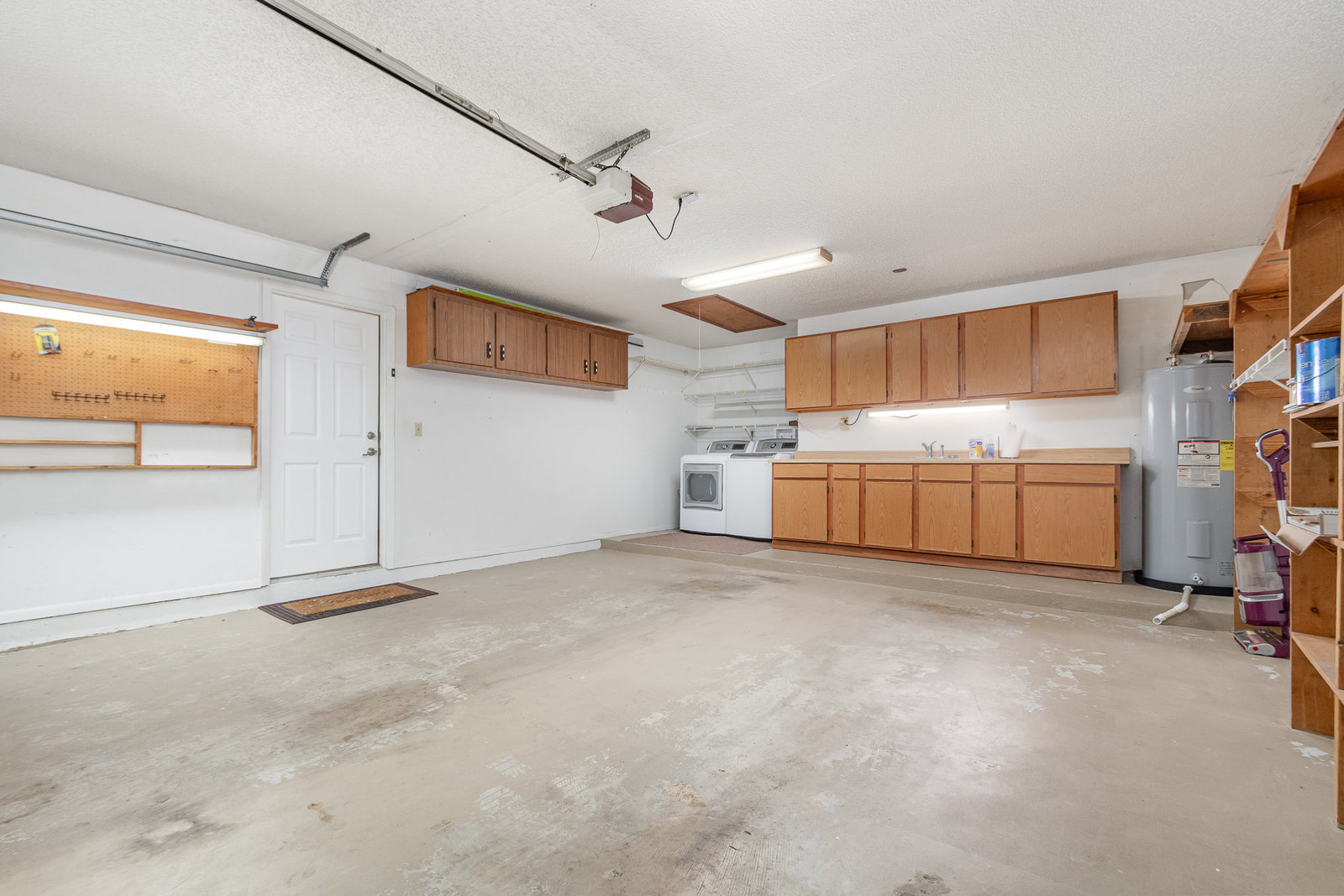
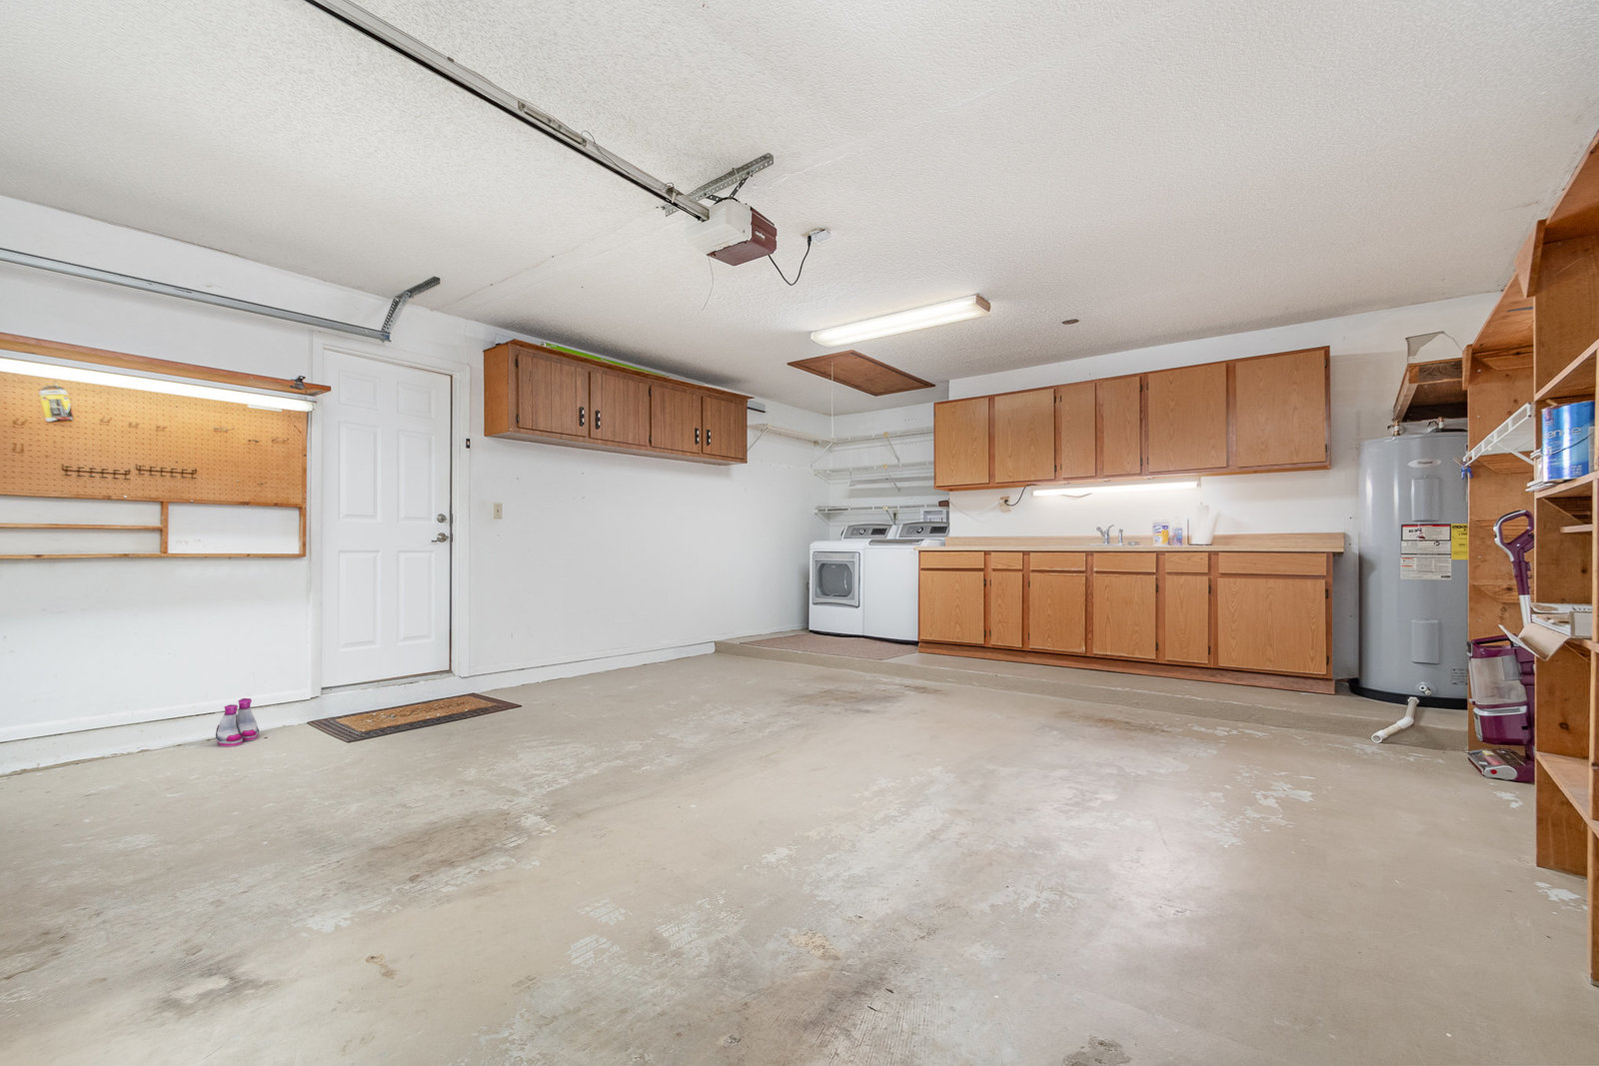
+ boots (238, 720)
